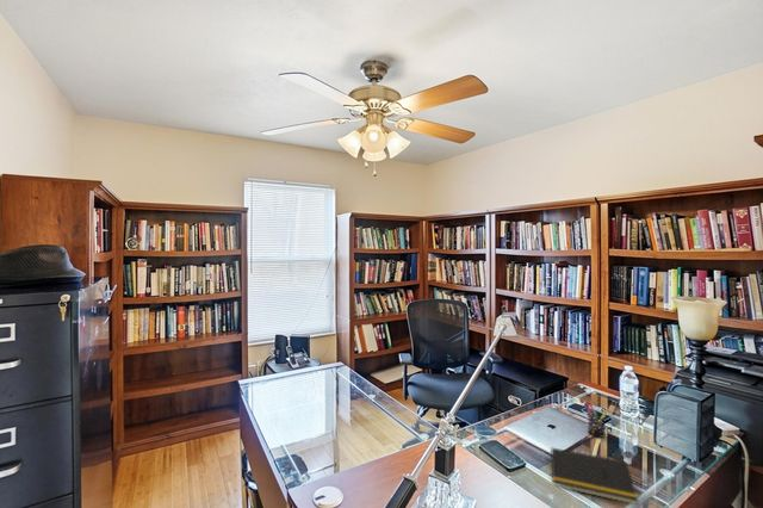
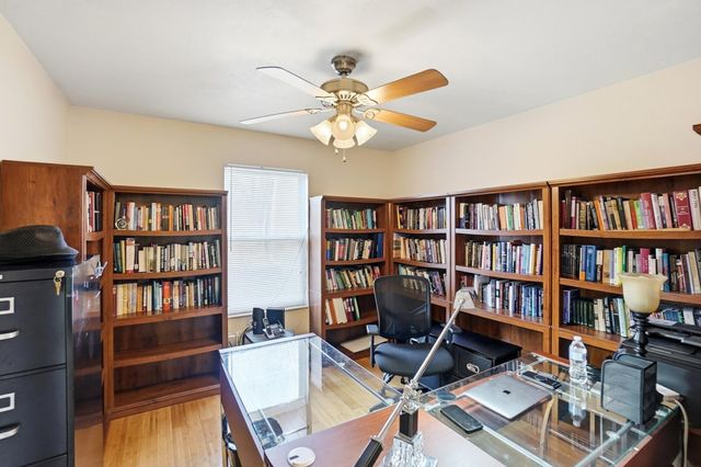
- notepad (590, 473)
- pen holder (595, 419)
